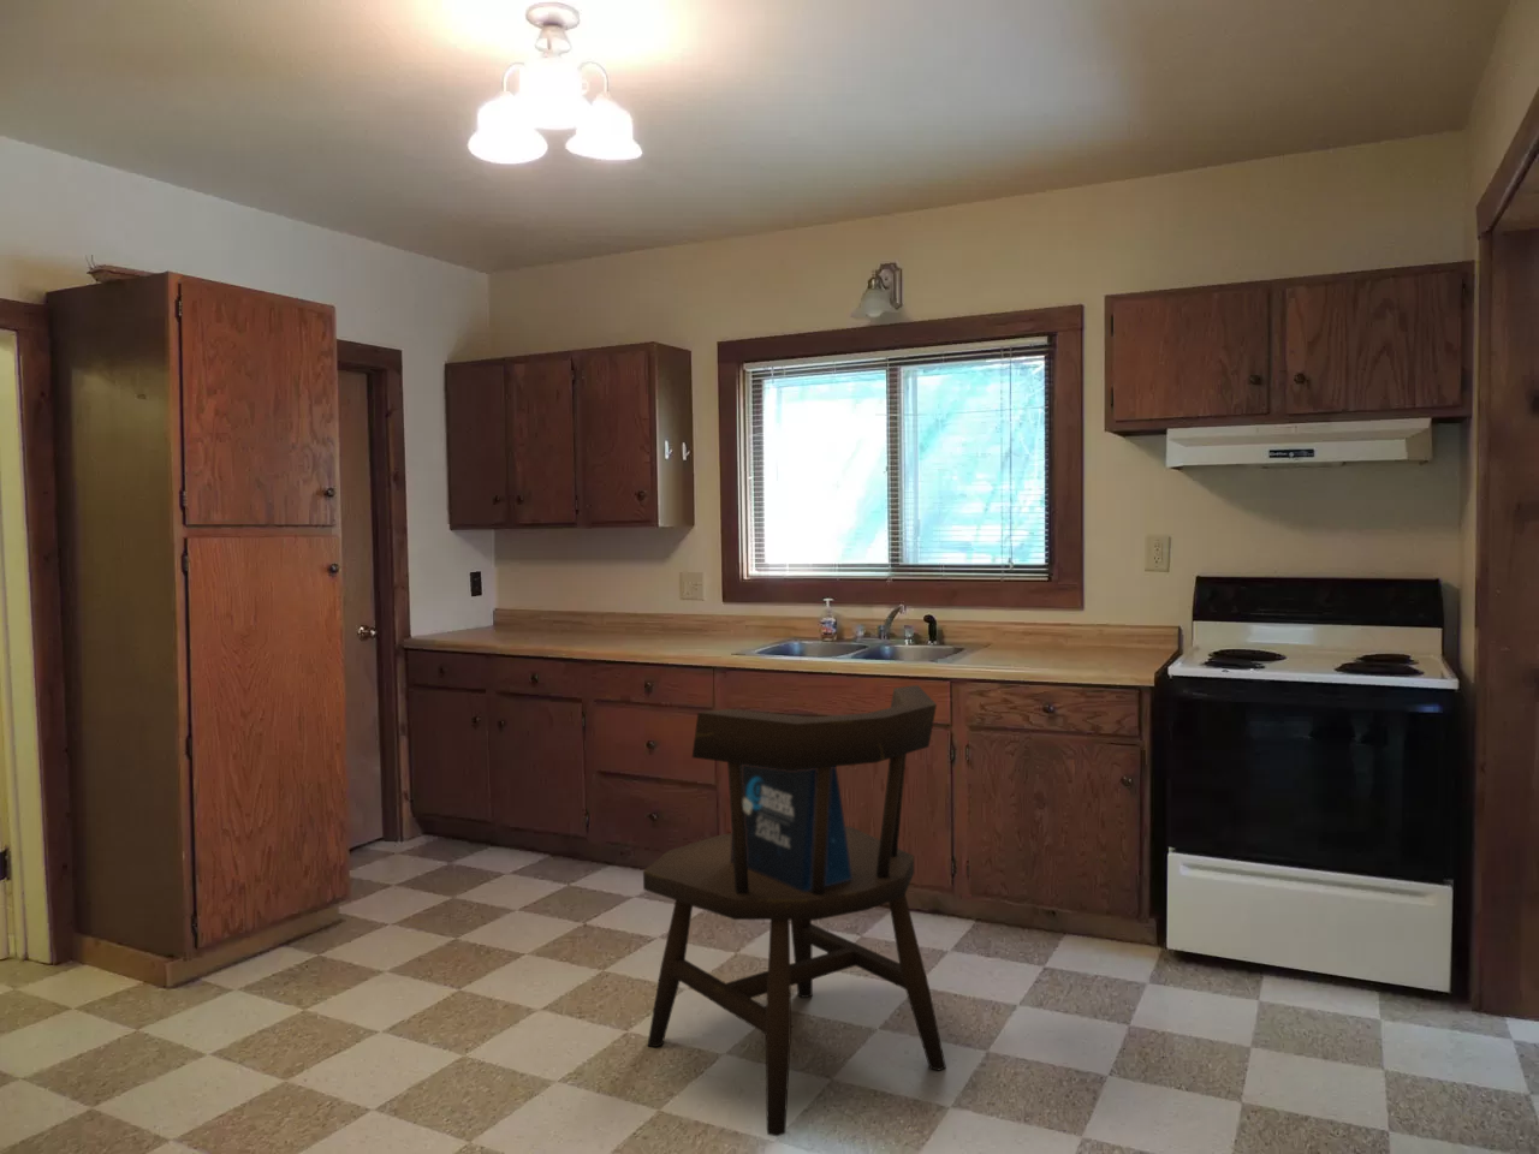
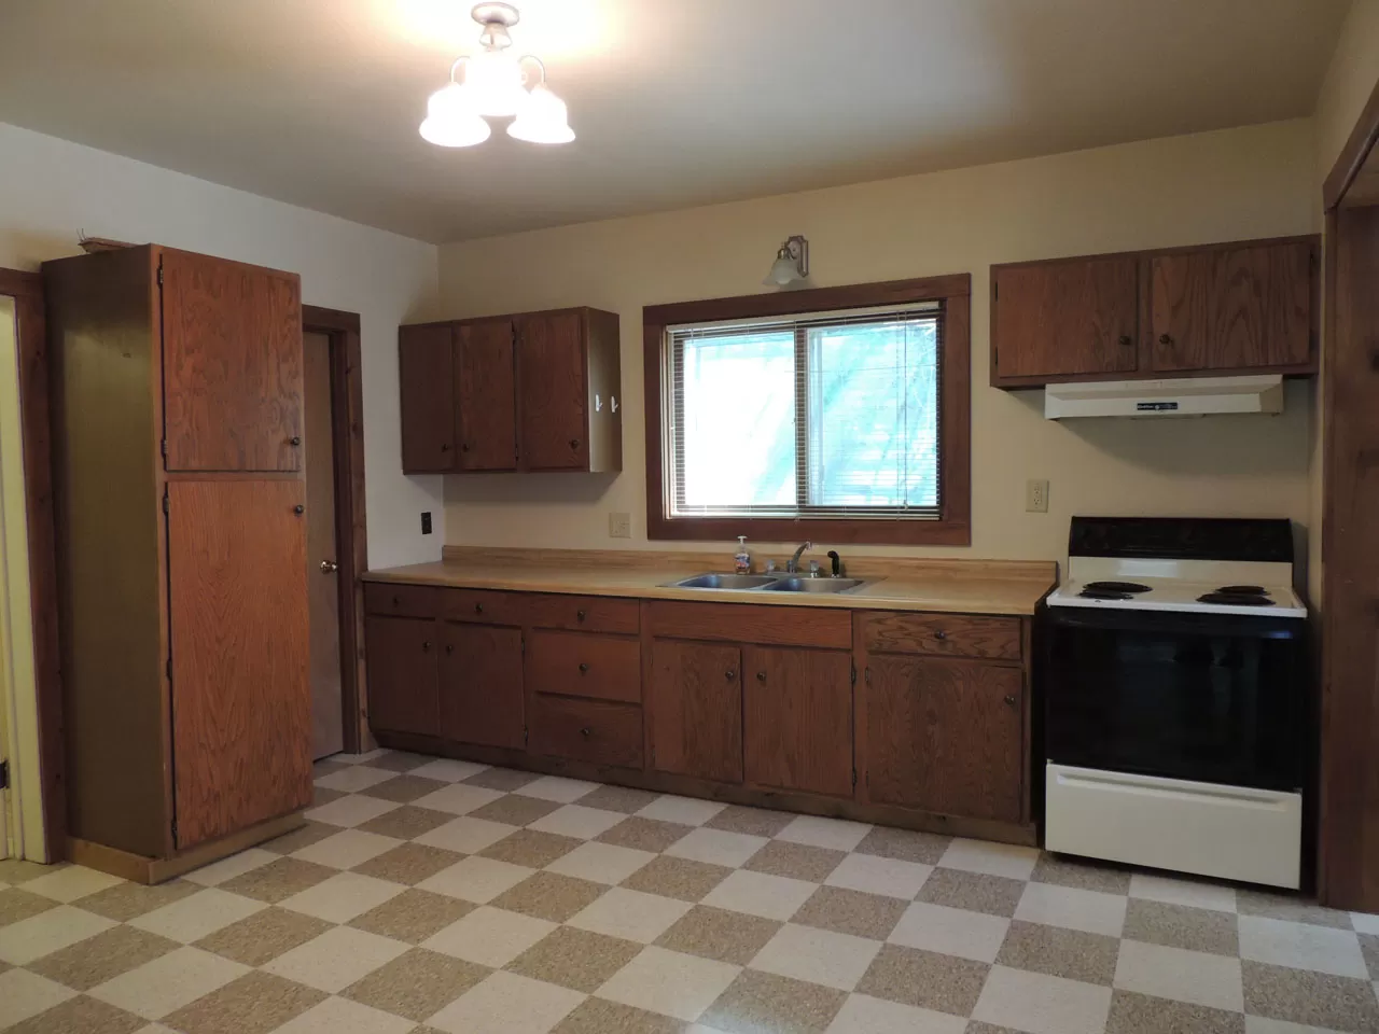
- dining chair (791, 887)
- tote bag (788, 793)
